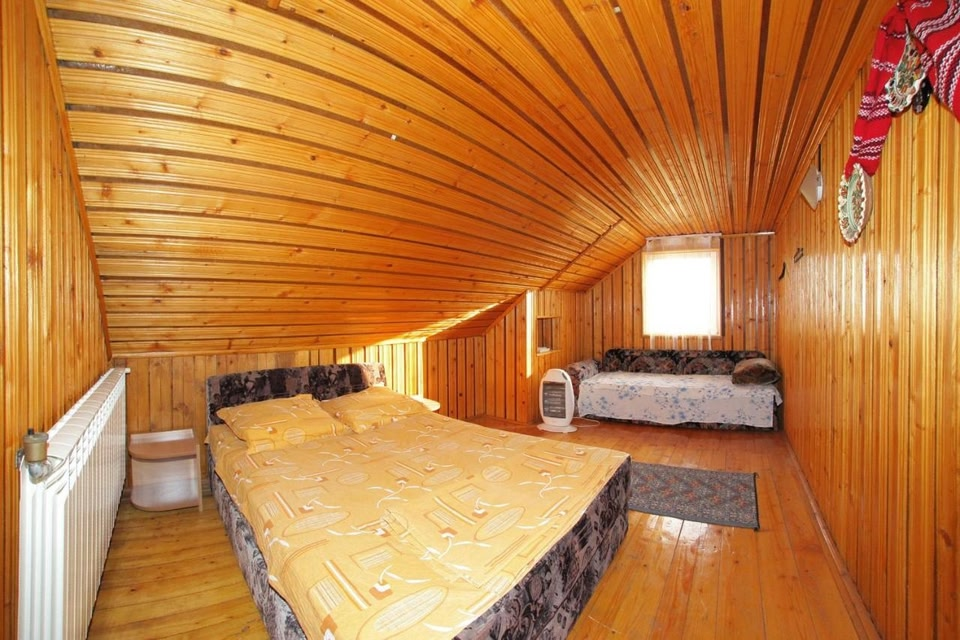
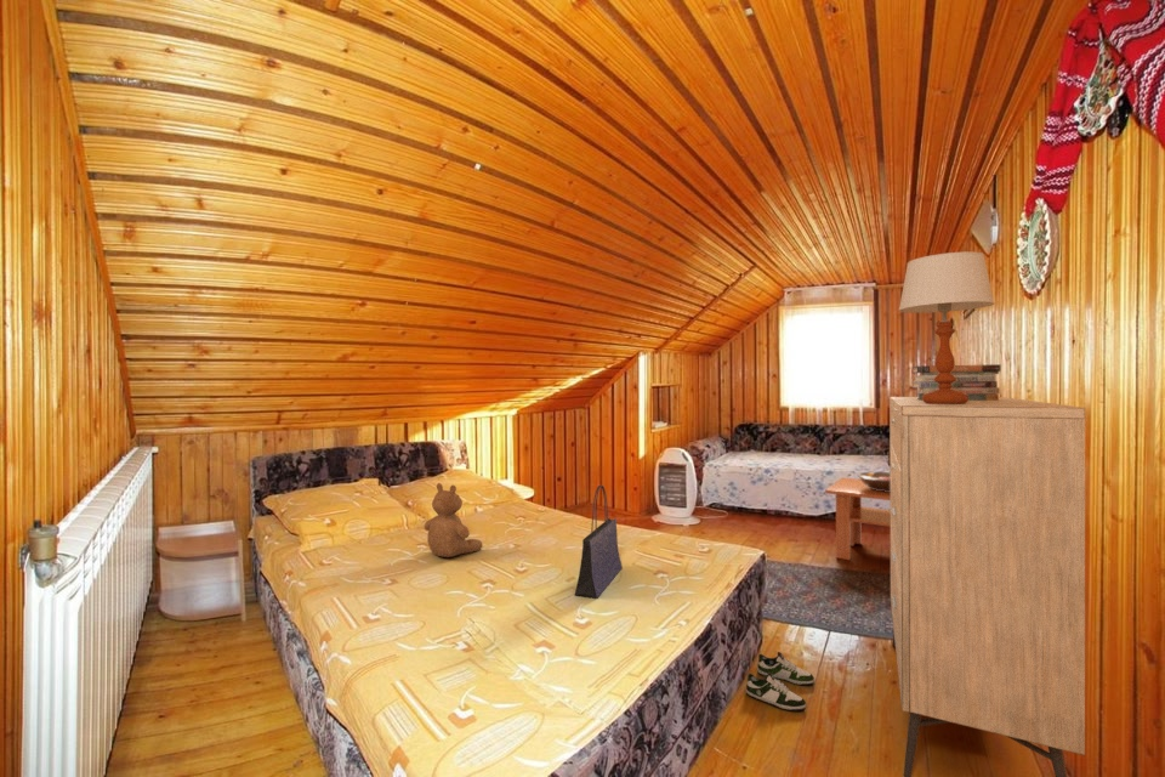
+ shoe (780, 676)
+ teddy bear (454, 517)
+ dresser (960, 557)
+ coffee table (877, 521)
+ table lamp (944, 330)
+ fruit bowl (883, 480)
+ tote bag (598, 534)
+ book stack (953, 382)
